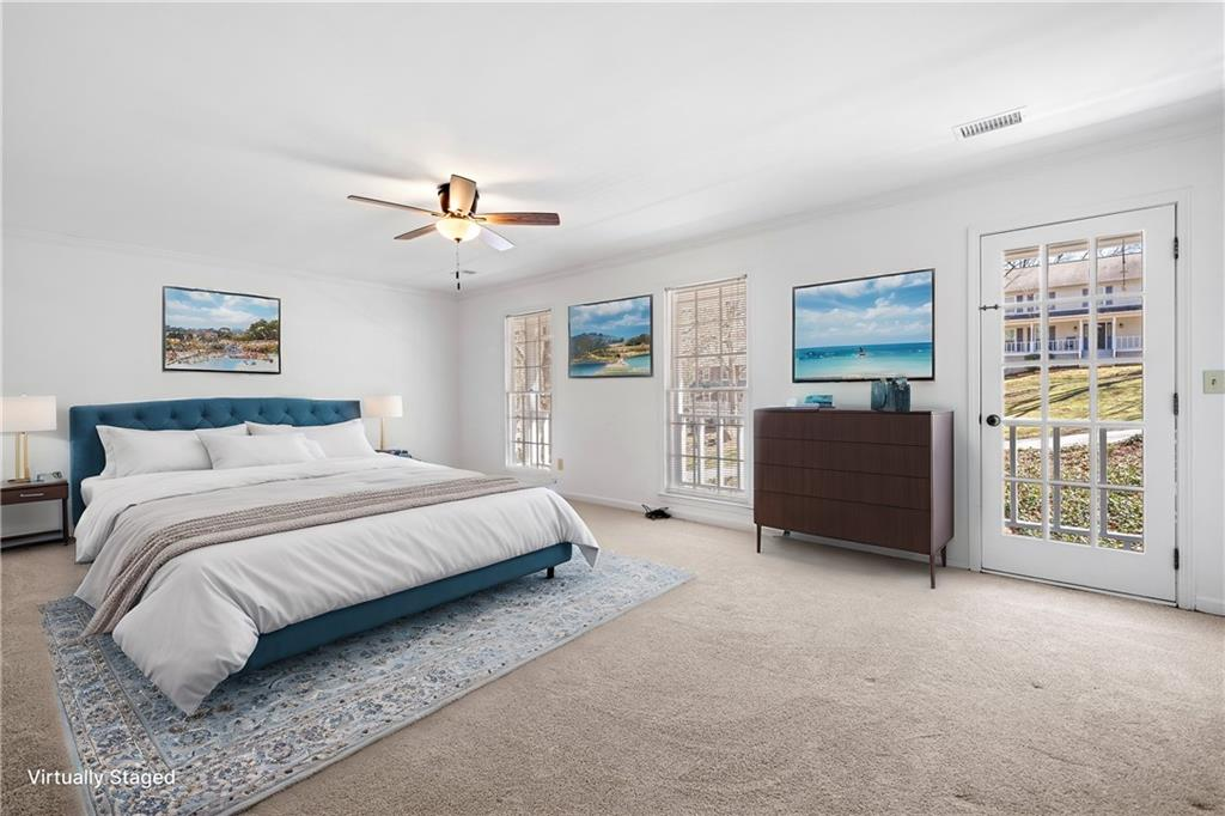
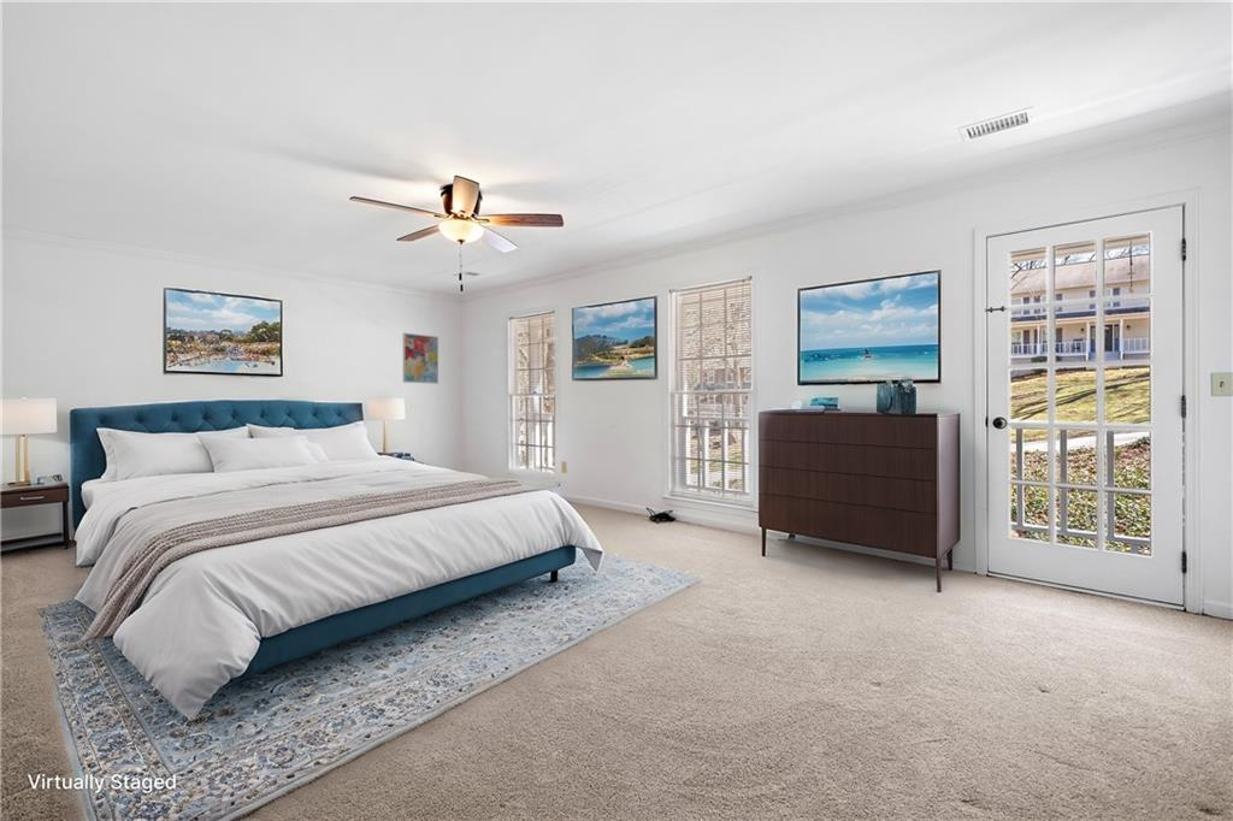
+ wall art (420, 359)
